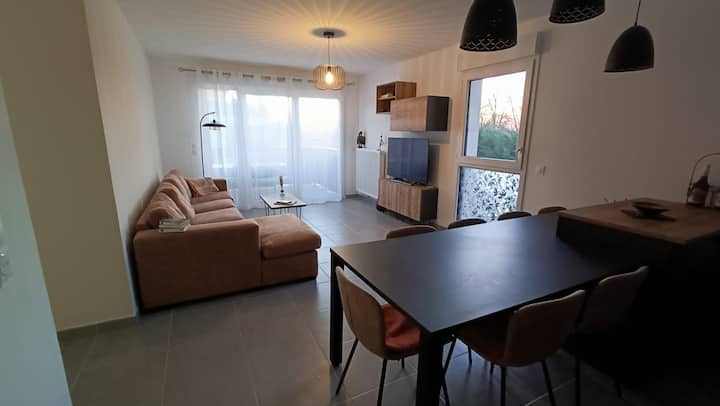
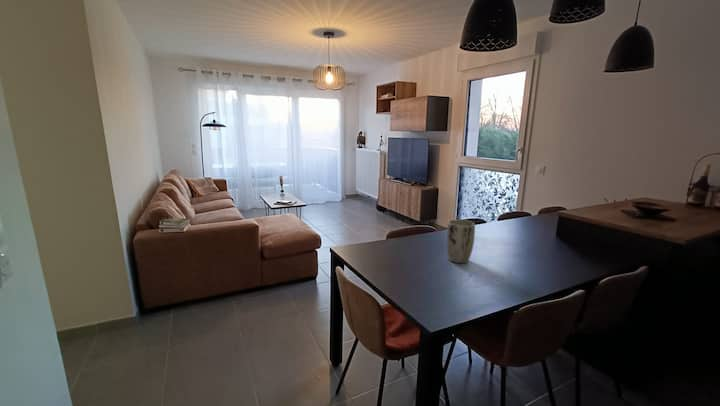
+ plant pot (459, 241)
